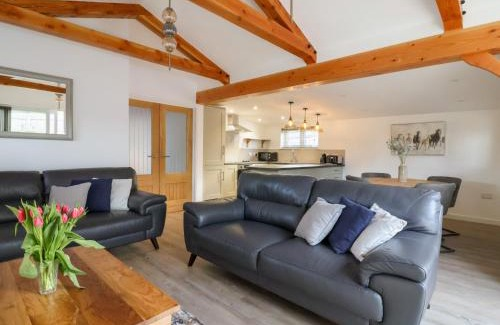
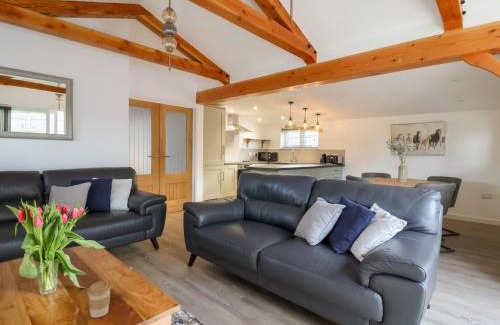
+ coffee cup (99, 298)
